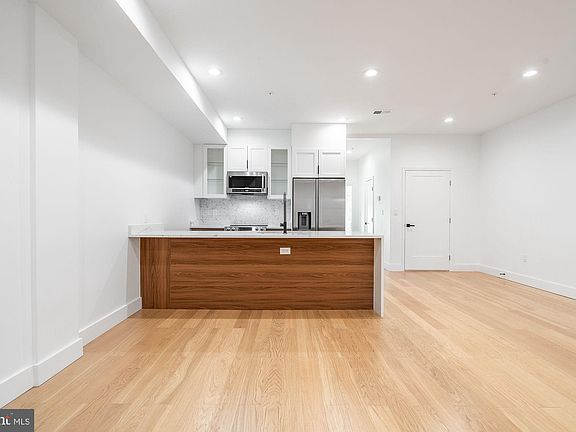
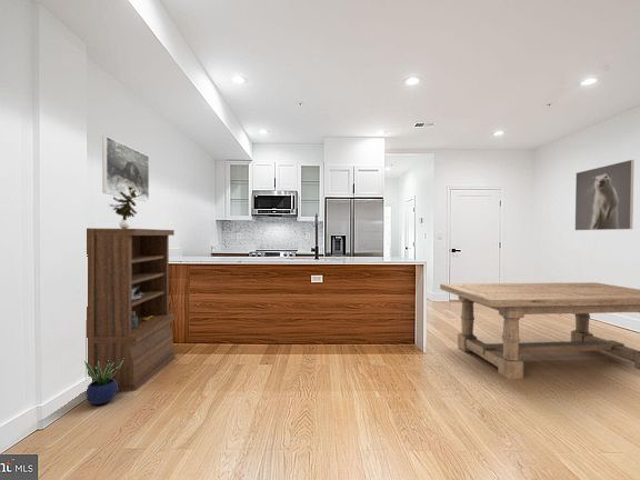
+ potted plant (128, 206)
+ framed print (128, 172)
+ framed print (601, 198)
+ bookshelf (134, 300)
+ potted plant (101, 379)
+ dining table (551, 313)
